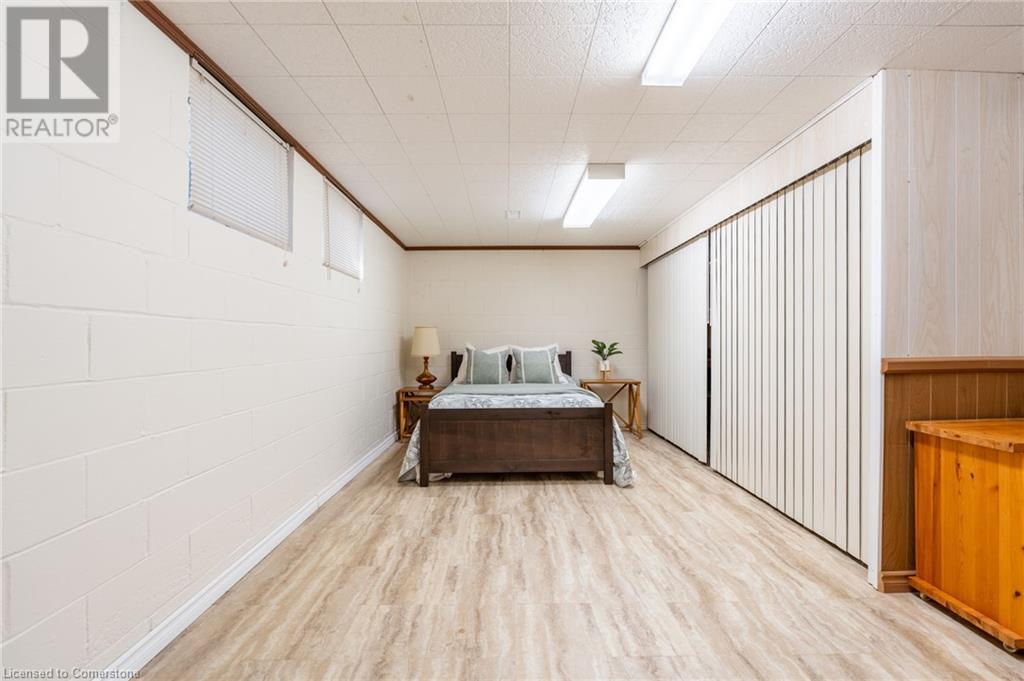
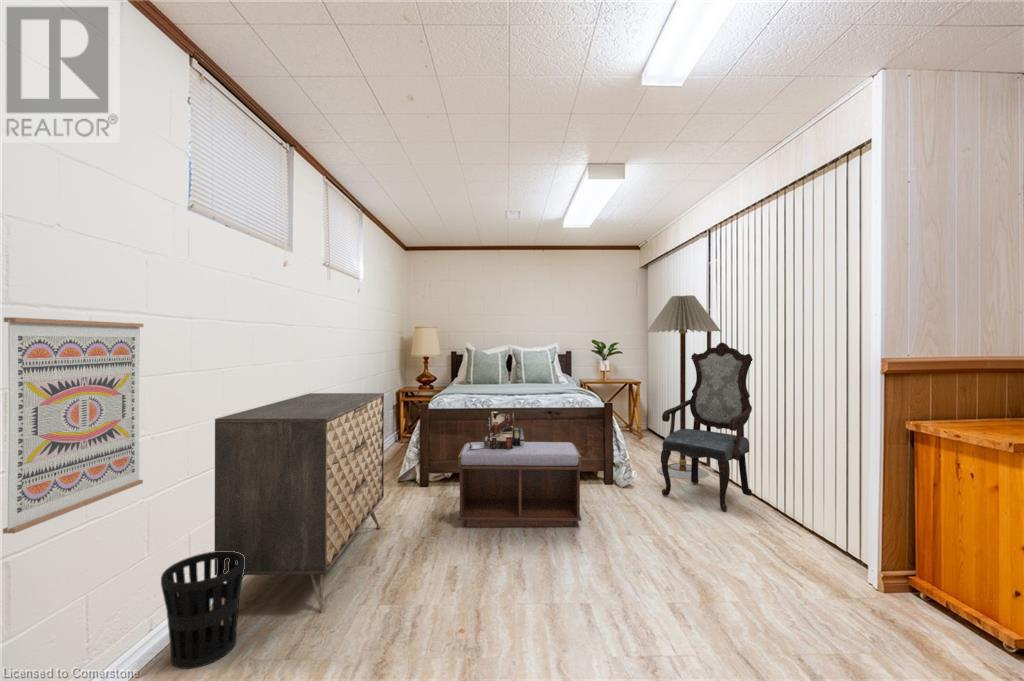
+ wastebasket (204, 607)
+ floor lamp (682, 384)
+ bench (519, 482)
+ wall art (83, 412)
+ armchair (707, 419)
+ dresser (317, 482)
+ ruined building (496, 428)
